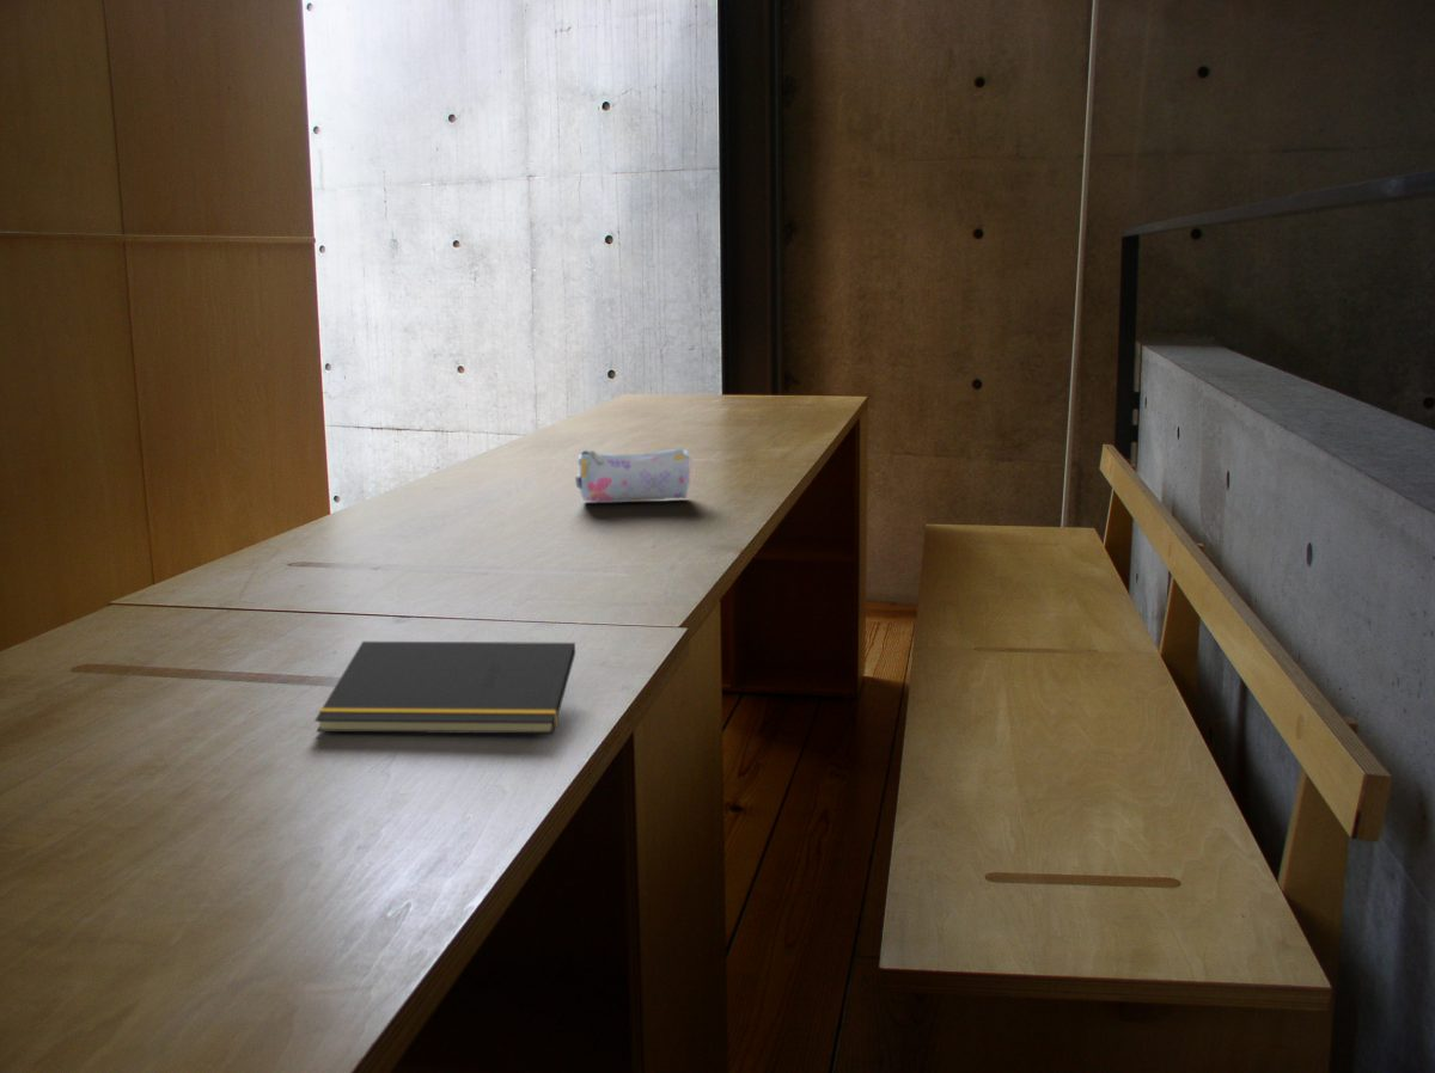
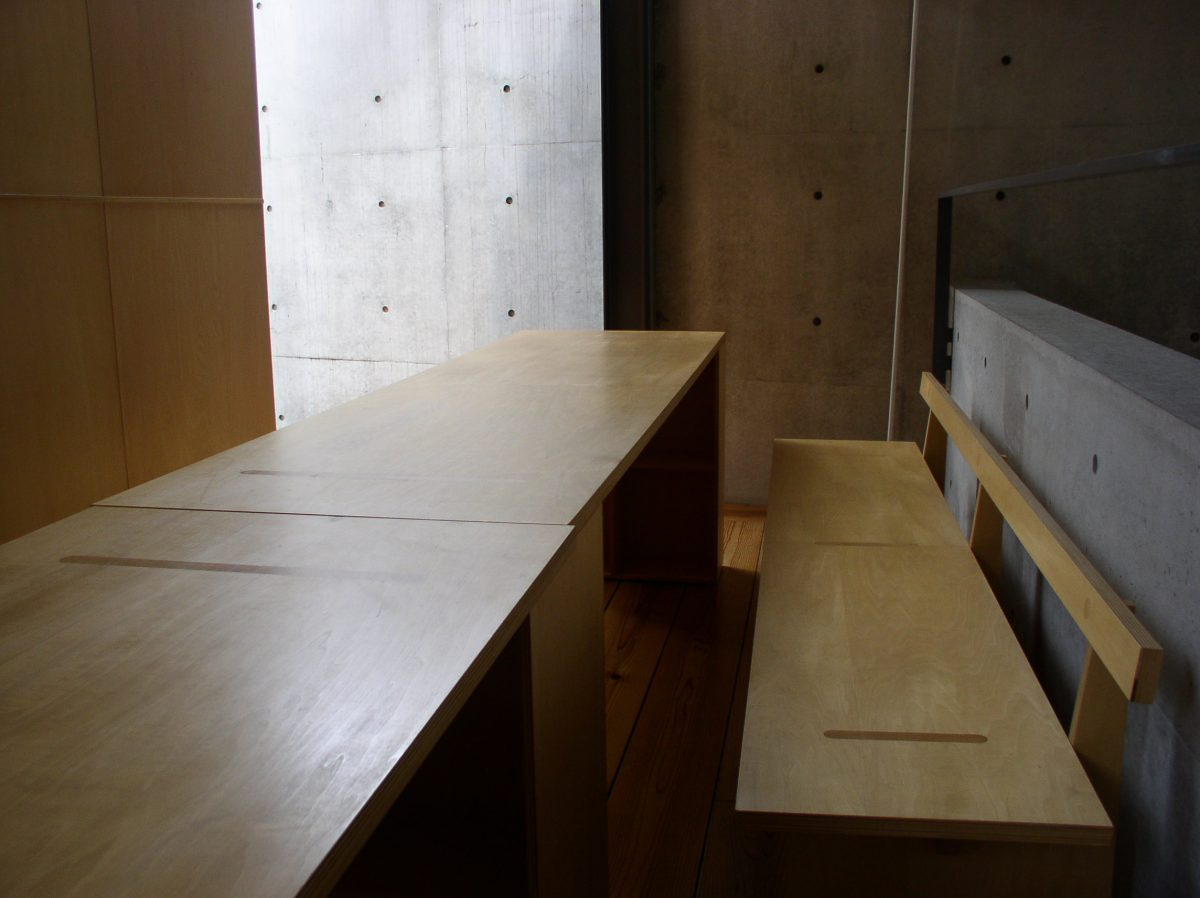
- pencil case (634, 474)
- notepad (452, 685)
